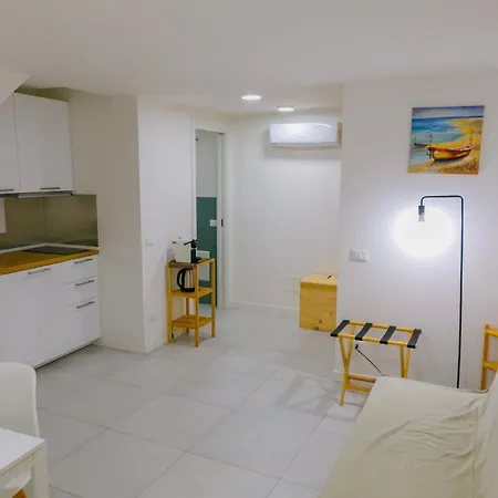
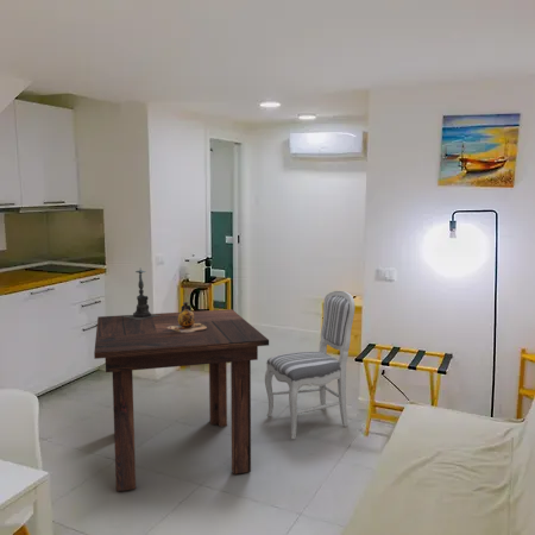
+ vase (187, 315)
+ candle holder (140, 289)
+ dining chair (311, 358)
+ dining table (174, 366)
